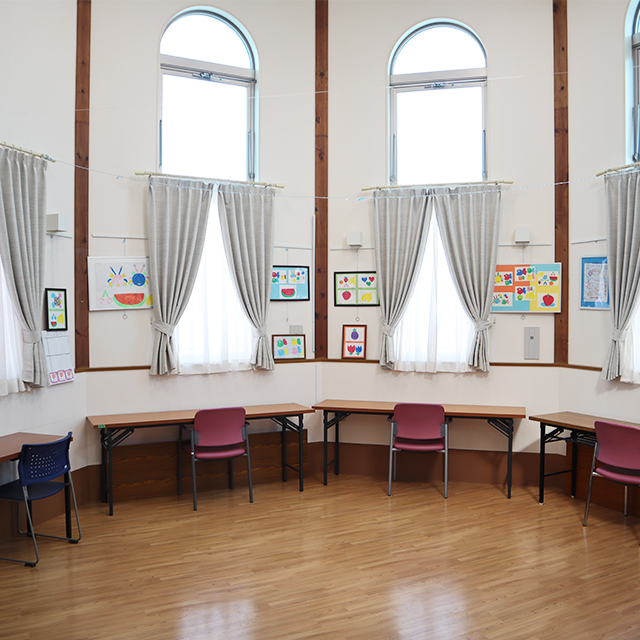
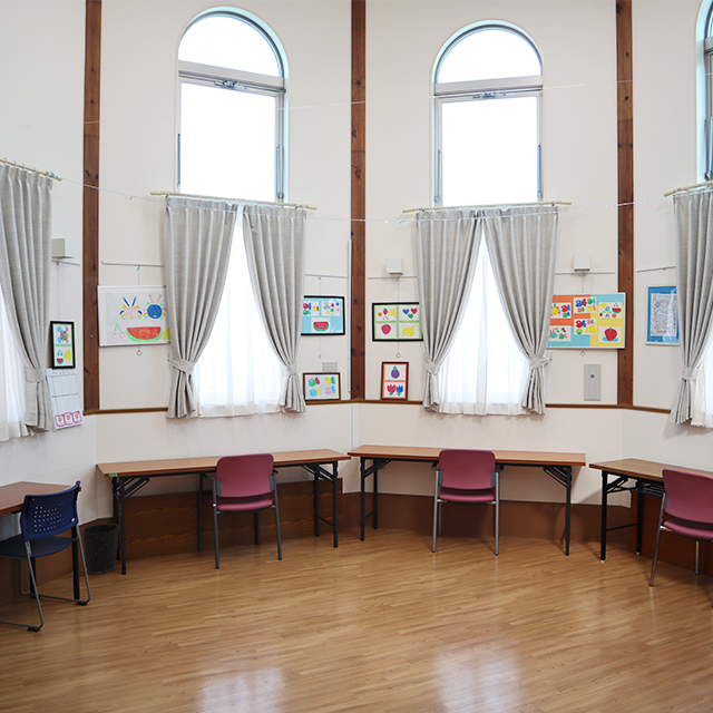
+ wastebasket (100, 548)
